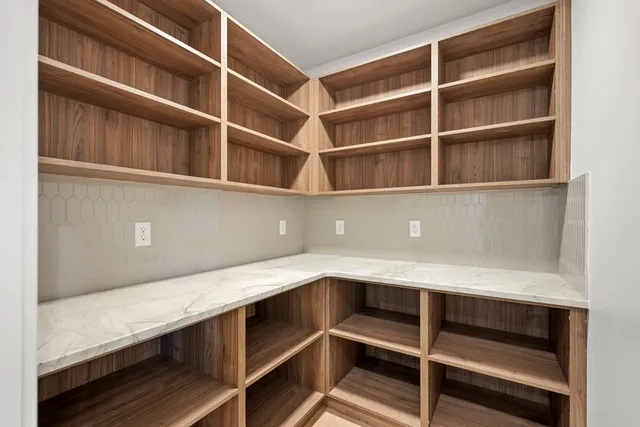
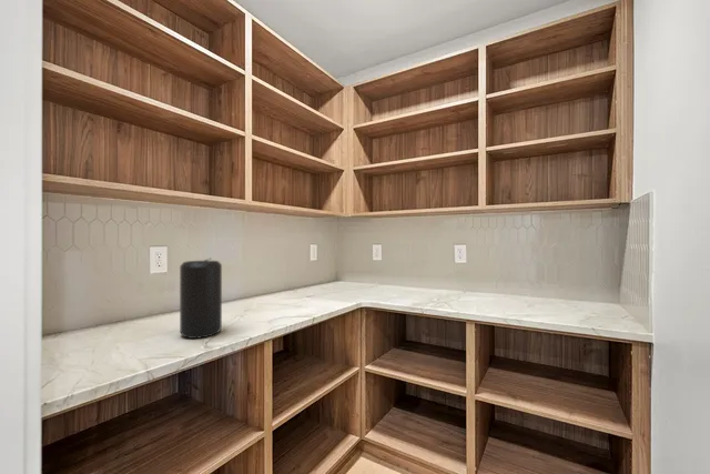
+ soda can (201, 295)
